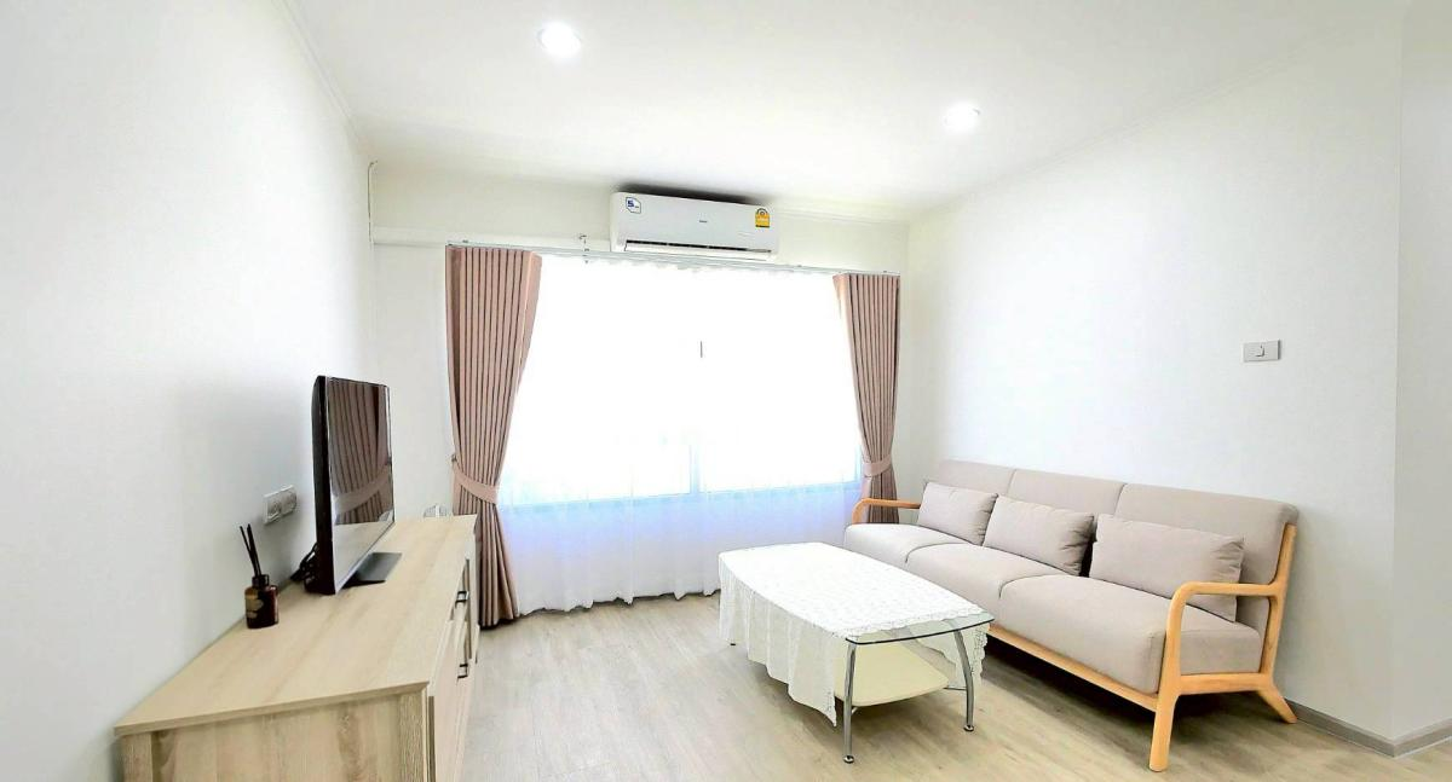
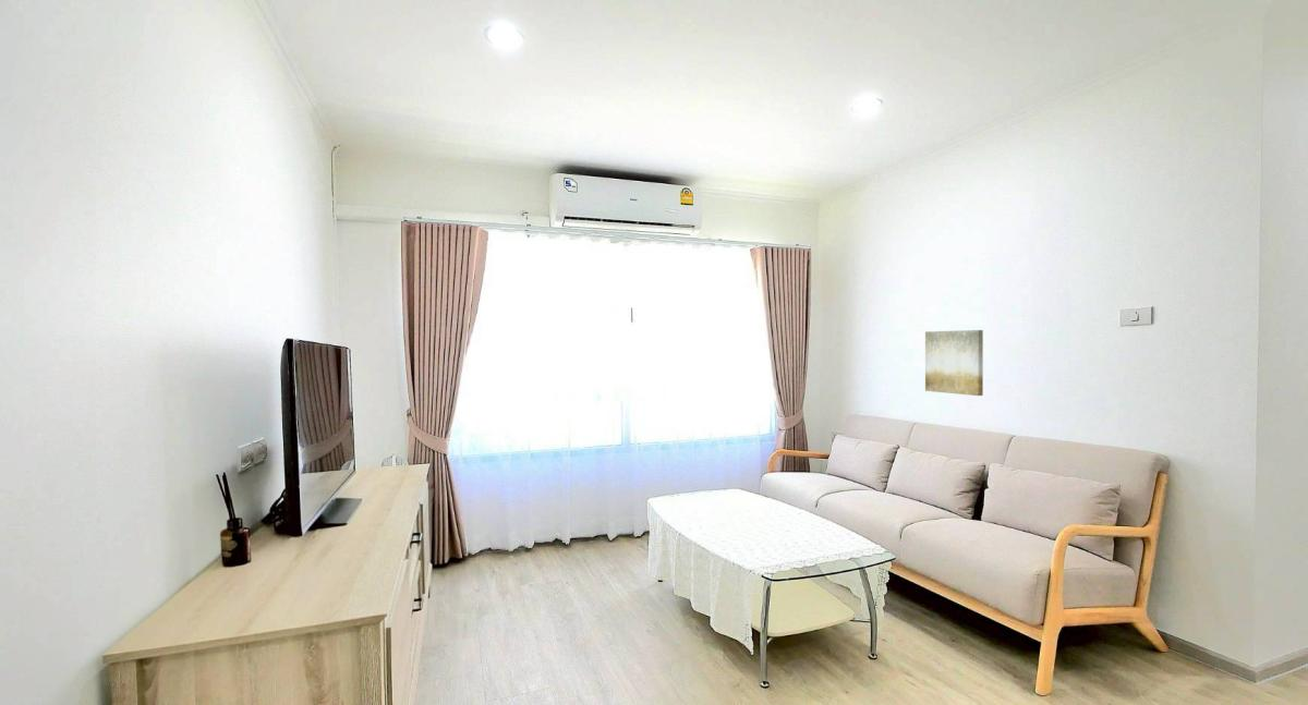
+ wall art (952, 362)
